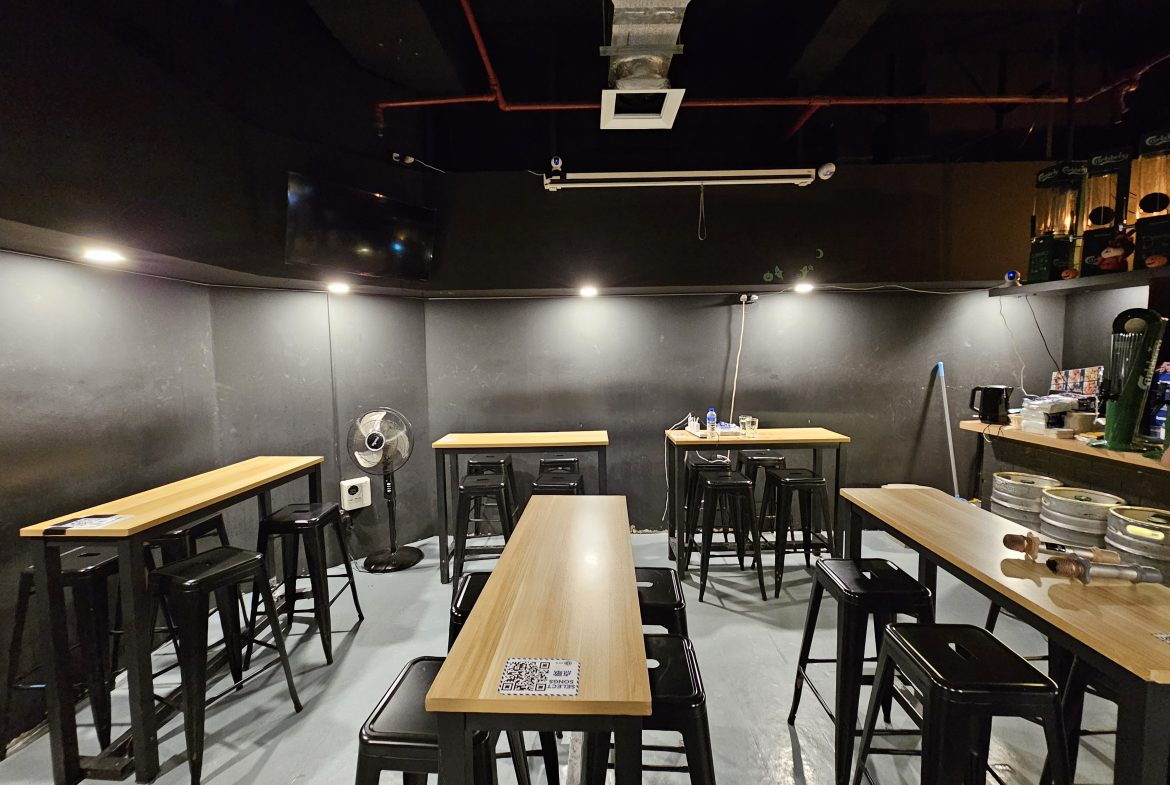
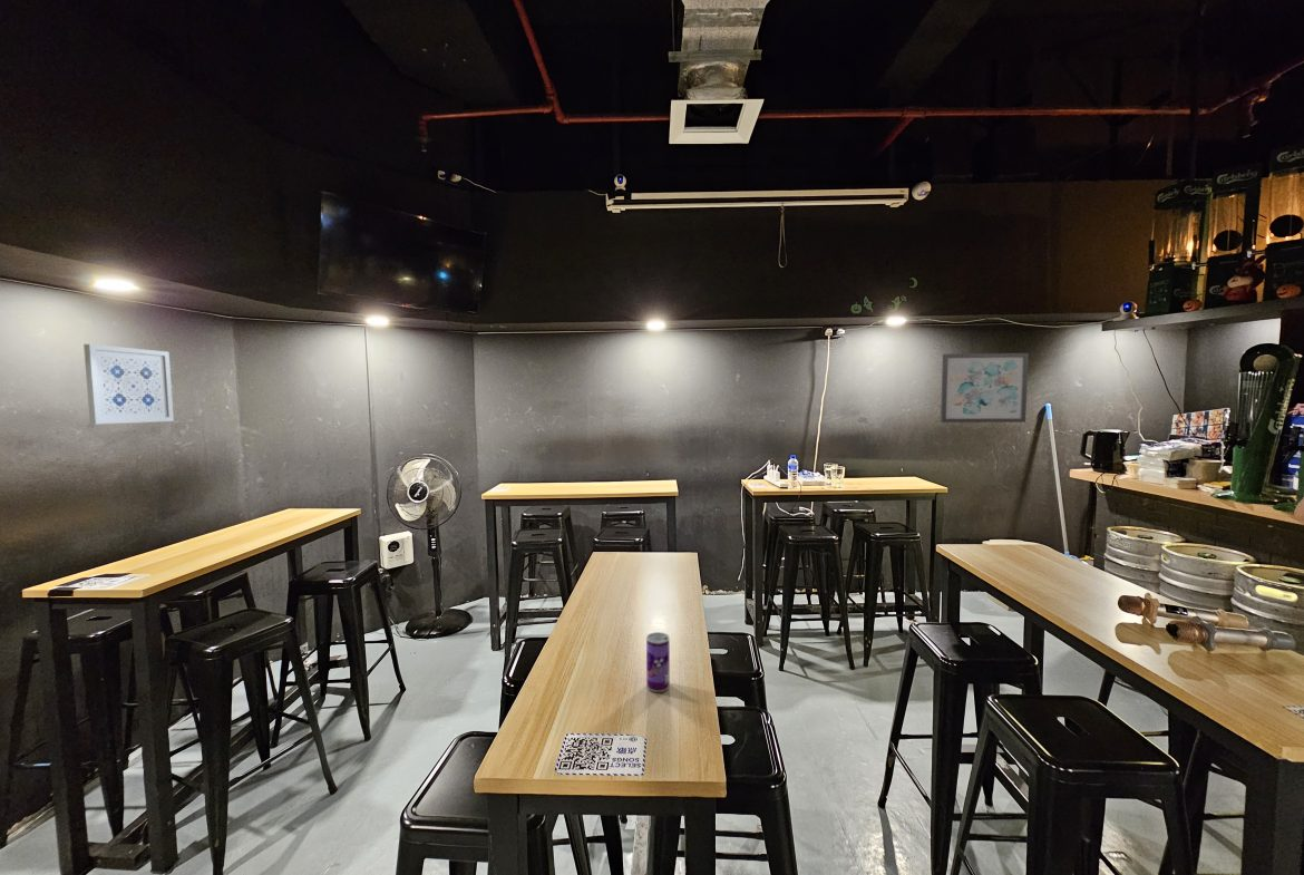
+ wall art (983, 388)
+ beverage can (658, 661)
+ wall art (132, 385)
